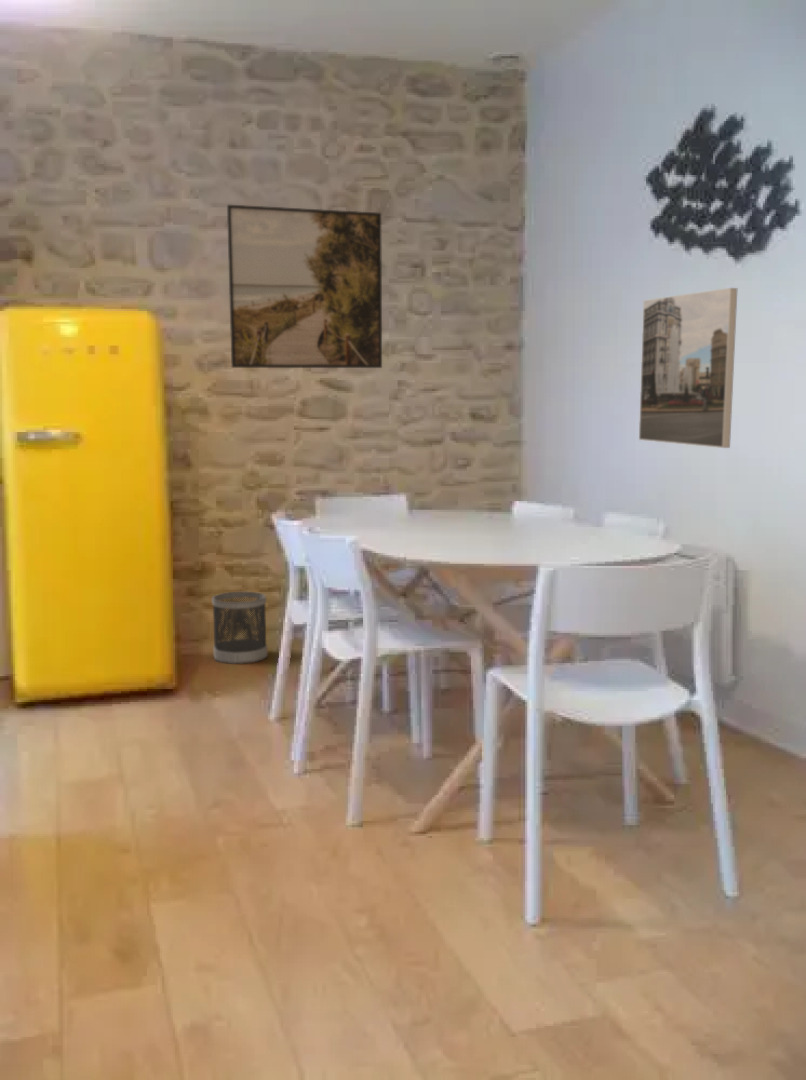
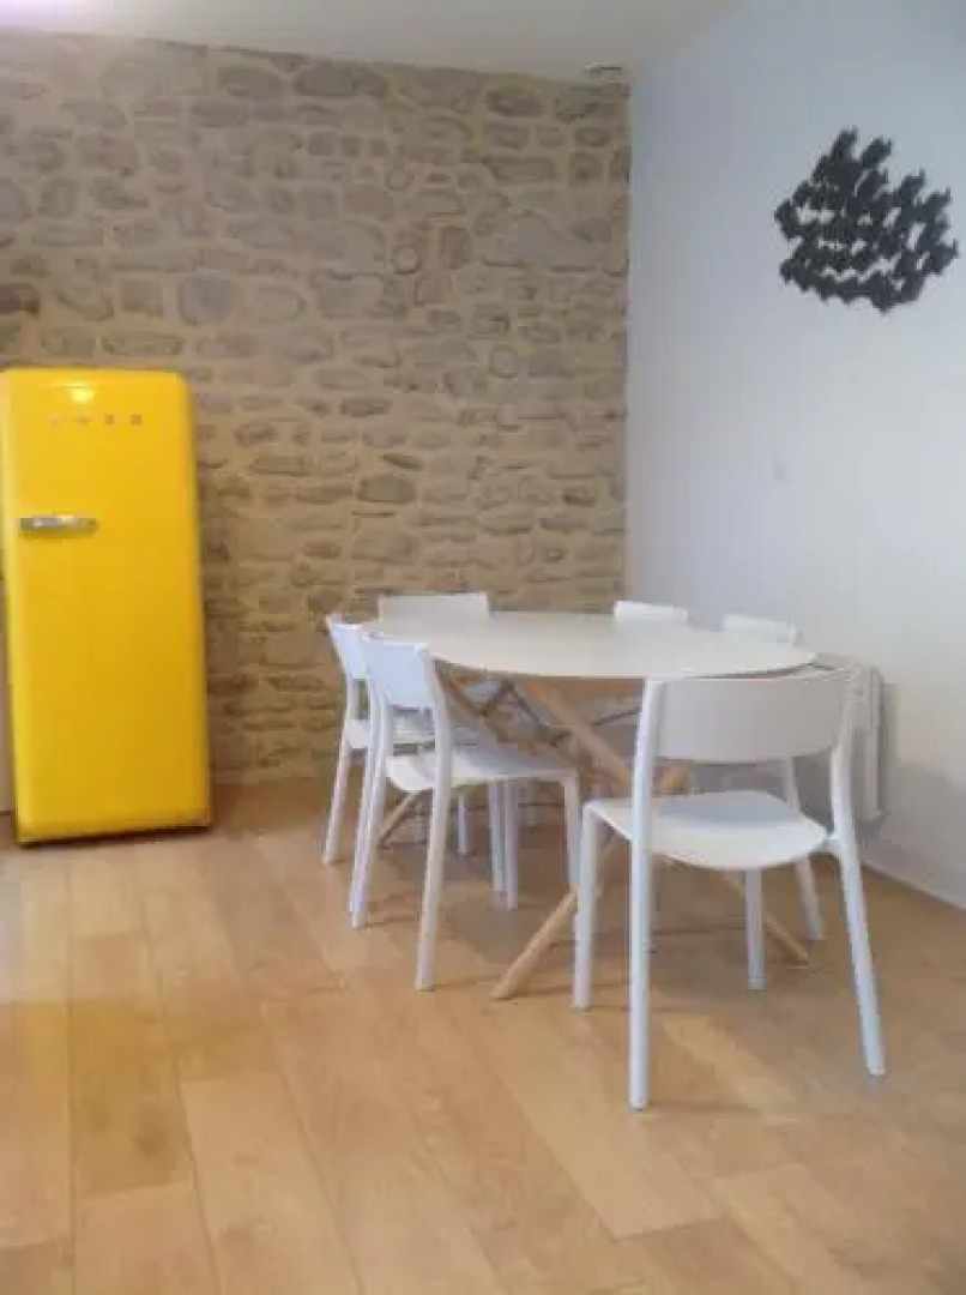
- wastebasket (239, 627)
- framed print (307, 289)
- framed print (684, 369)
